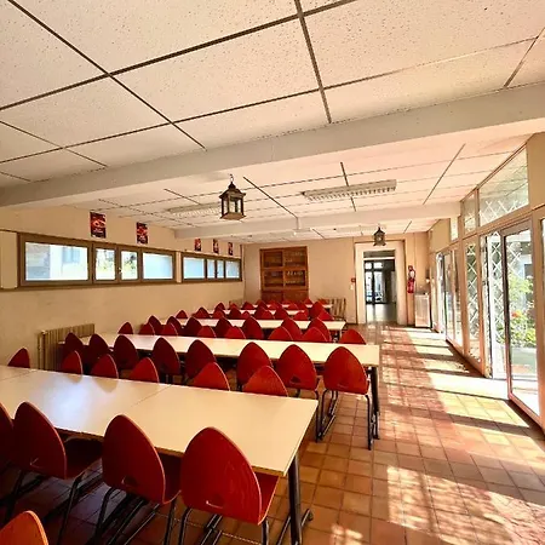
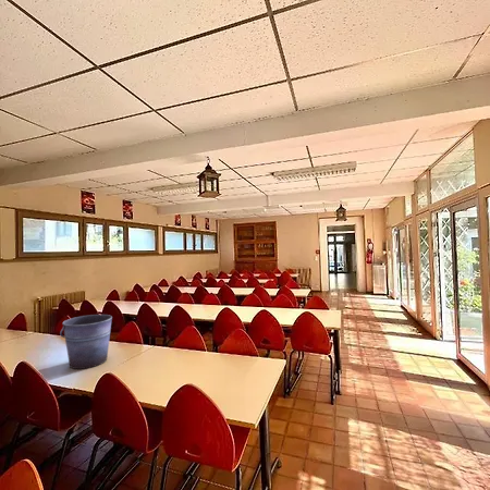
+ bucket (87, 340)
